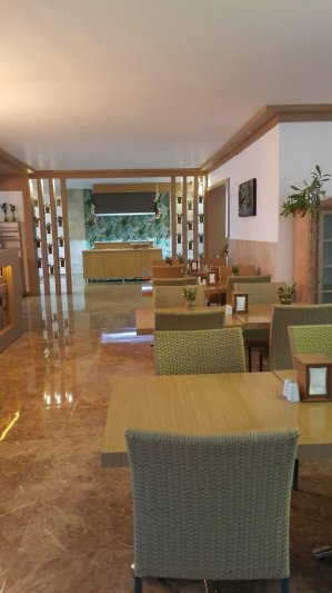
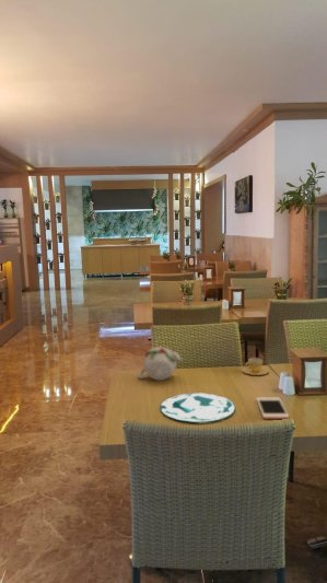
+ cup (255, 365)
+ cell phone (271, 407)
+ teapot (161, 363)
+ plate (197, 403)
